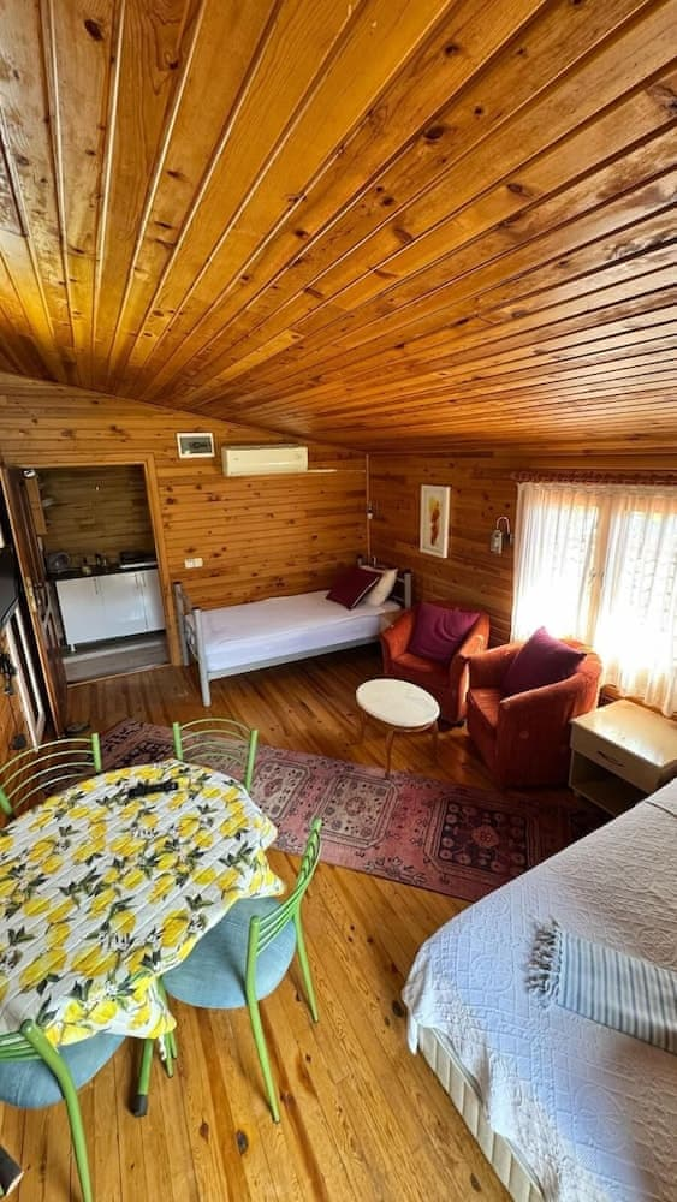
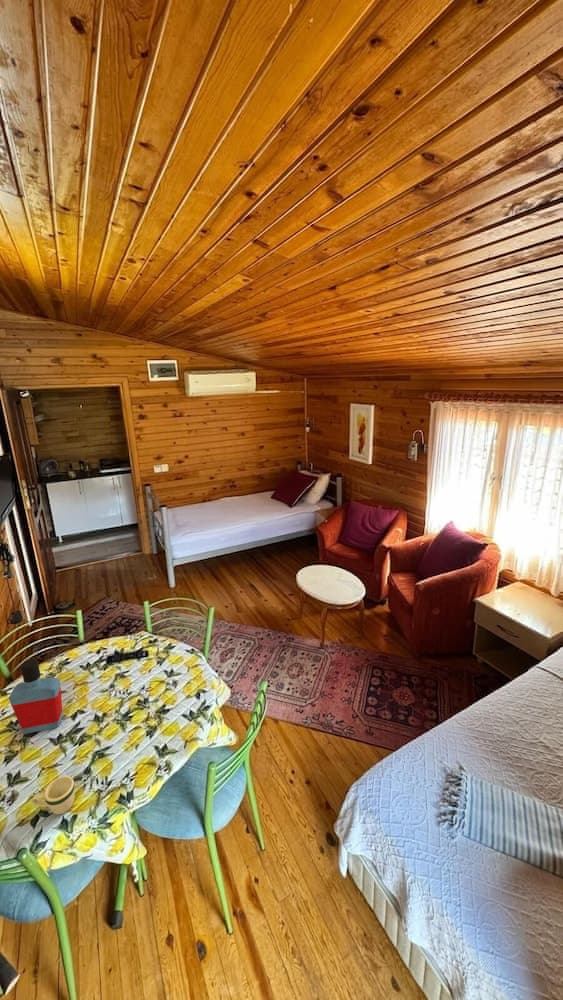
+ mug (54, 797)
+ bottle (36, 694)
